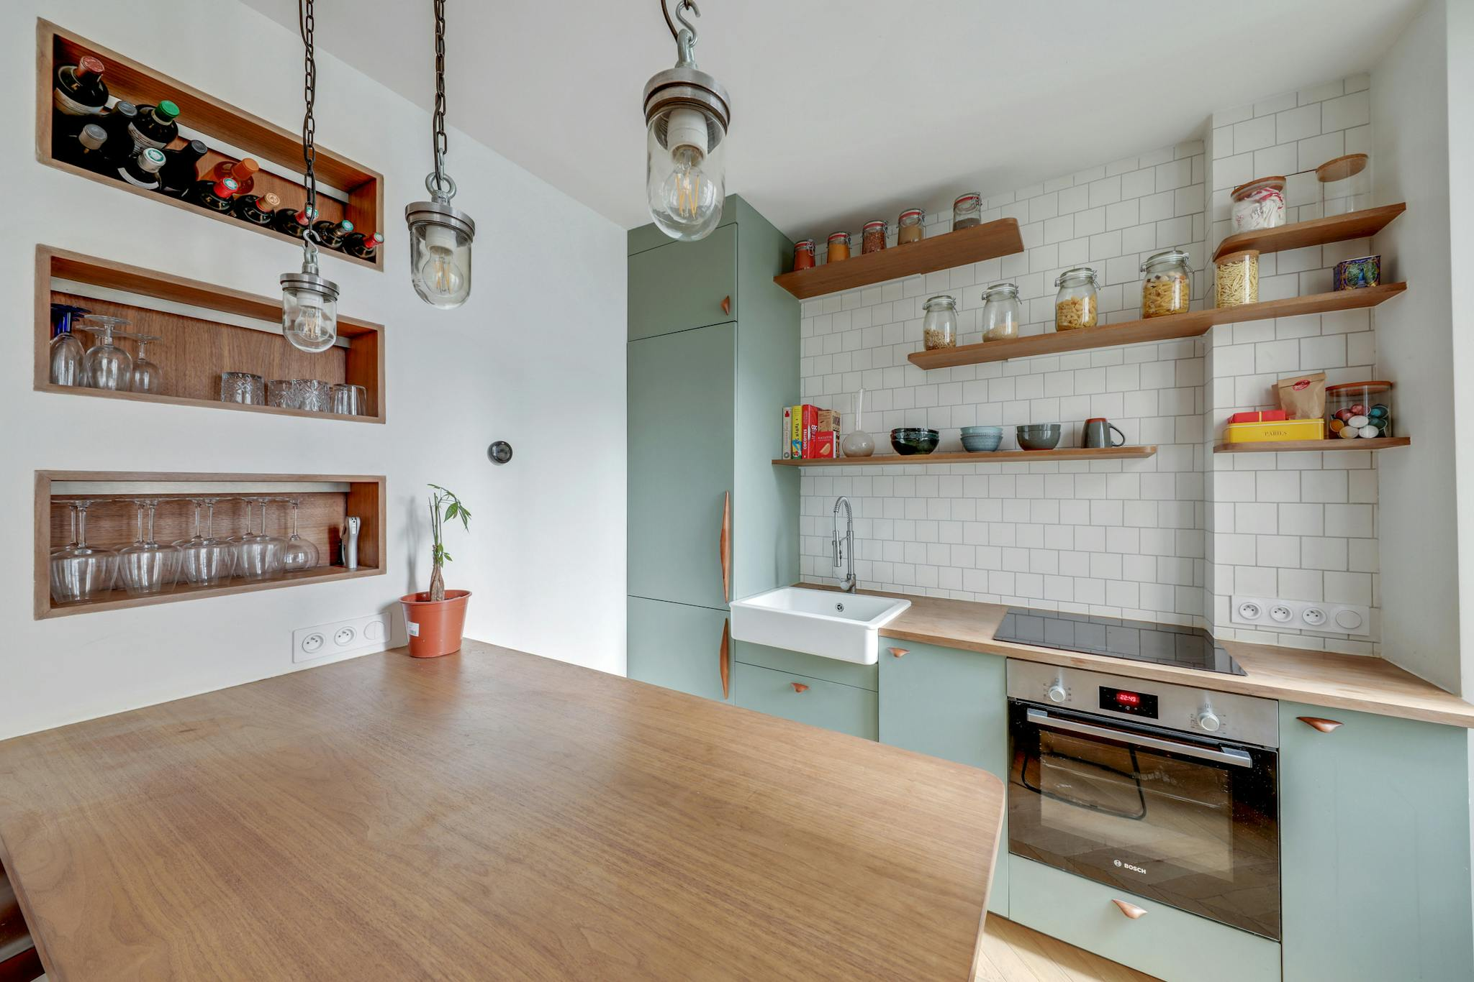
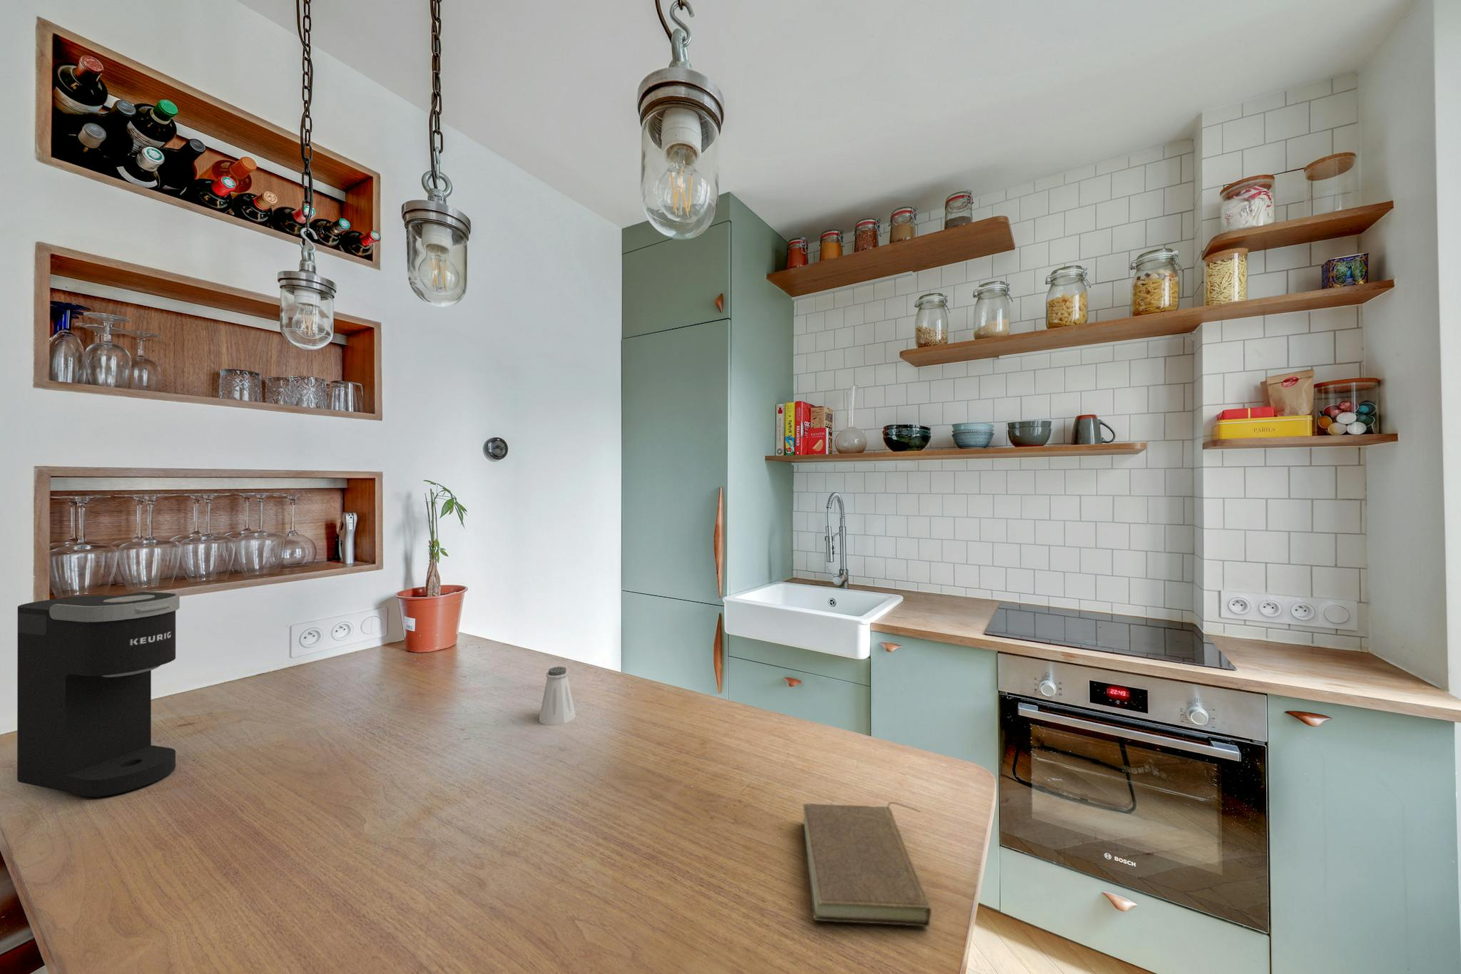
+ coffee maker (99, 685)
+ saltshaker (558, 694)
+ book (873, 854)
